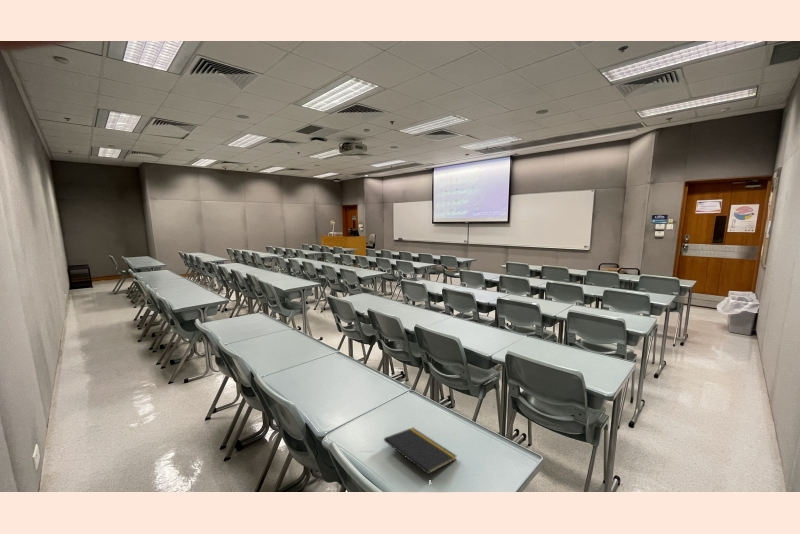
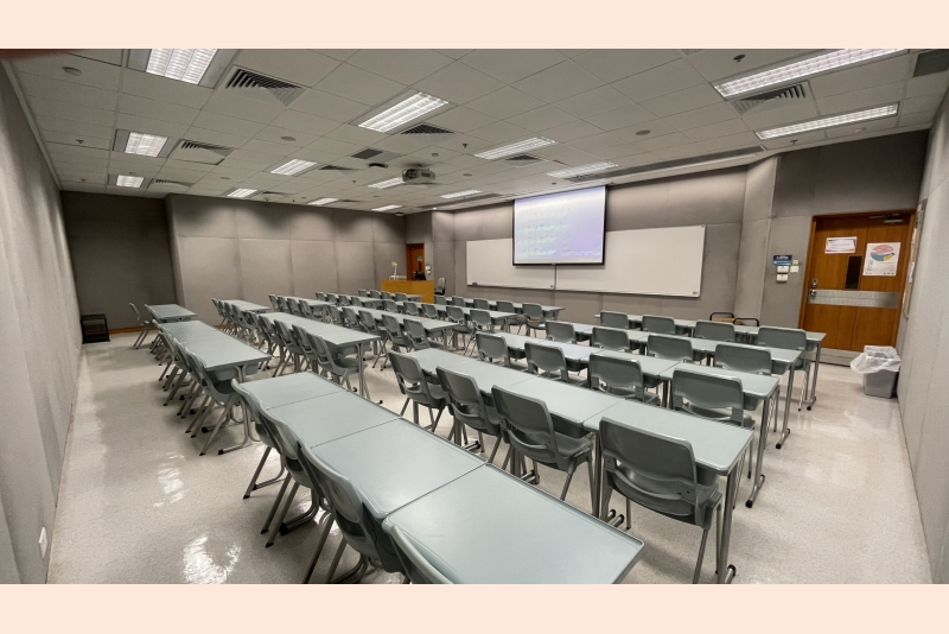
- notepad (419, 448)
